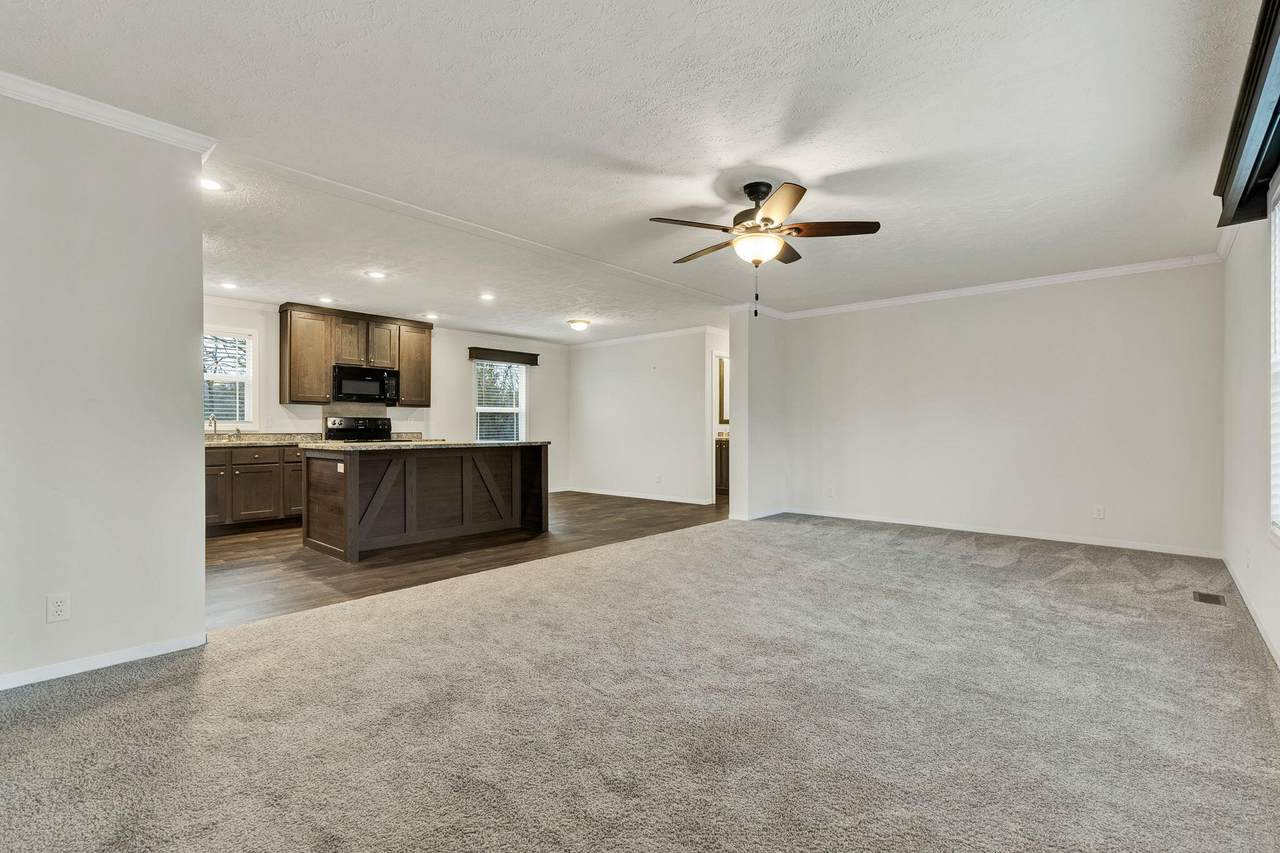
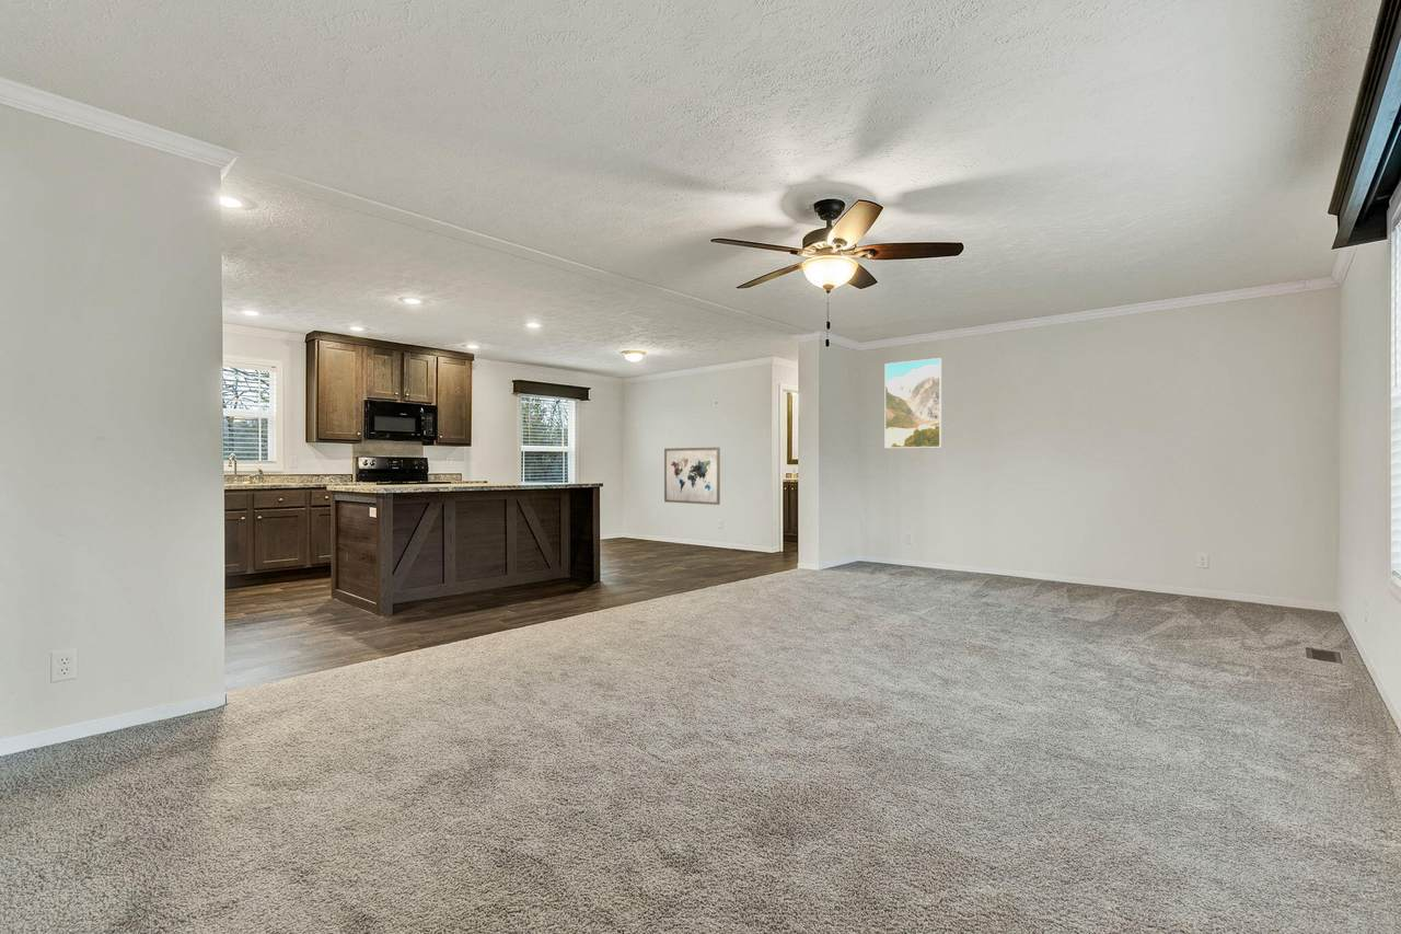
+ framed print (912, 404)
+ wall art (691, 475)
